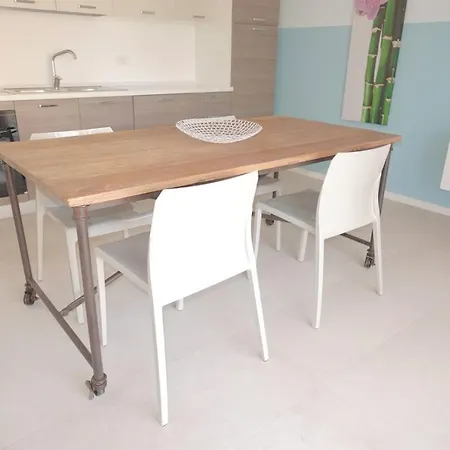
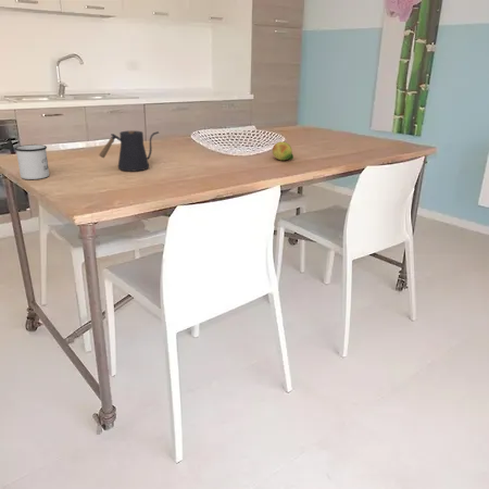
+ mug (33, 161)
+ fruit (281, 150)
+ kettle (130, 150)
